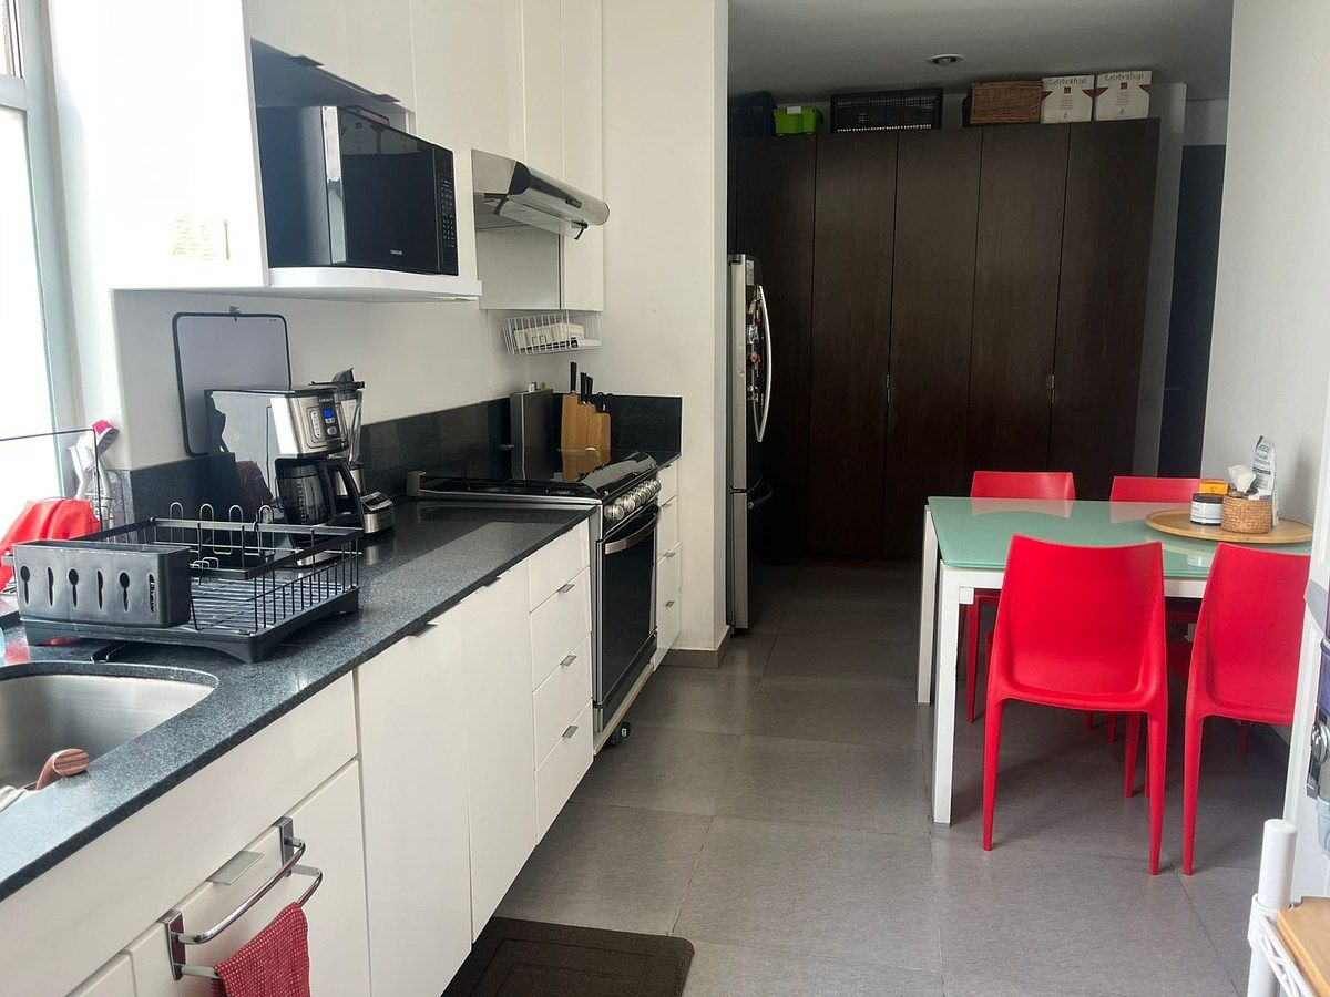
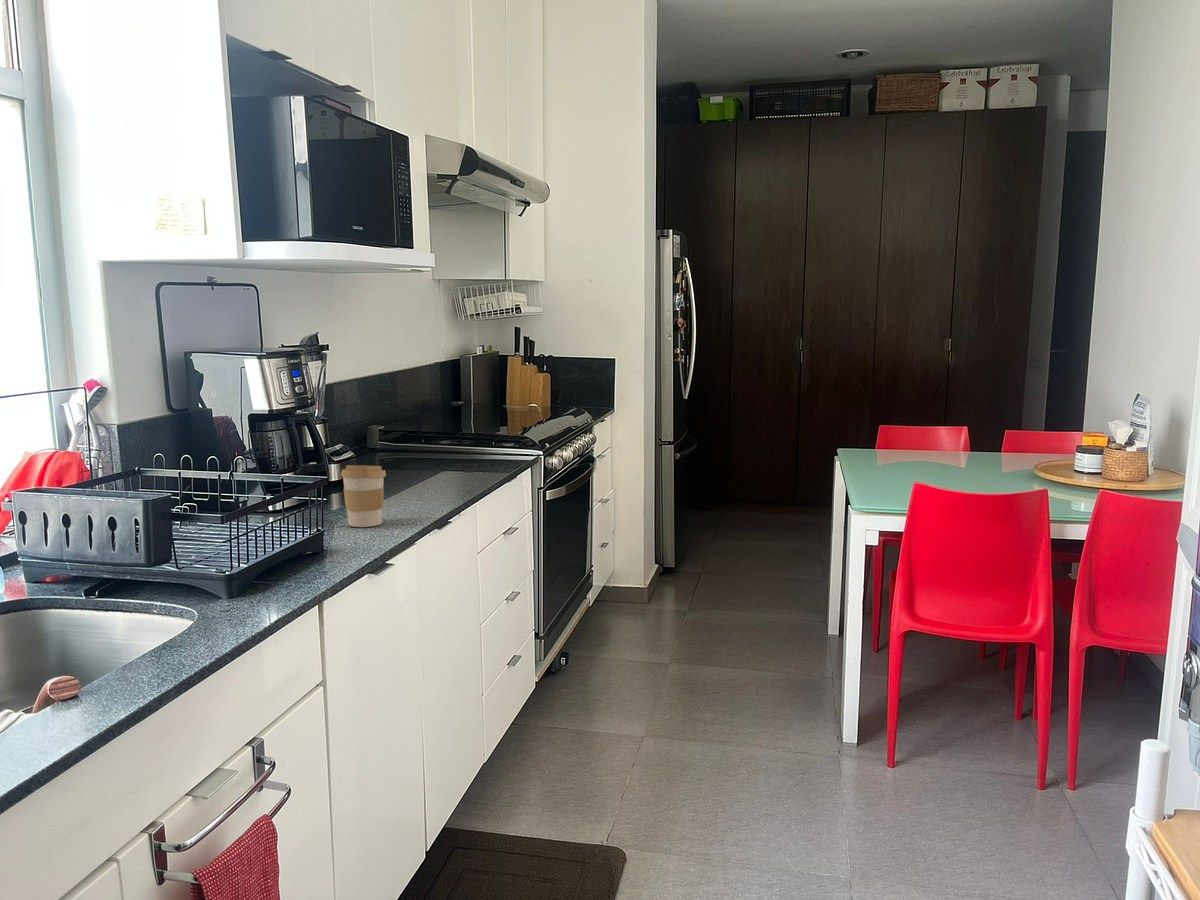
+ coffee cup (364, 493)
